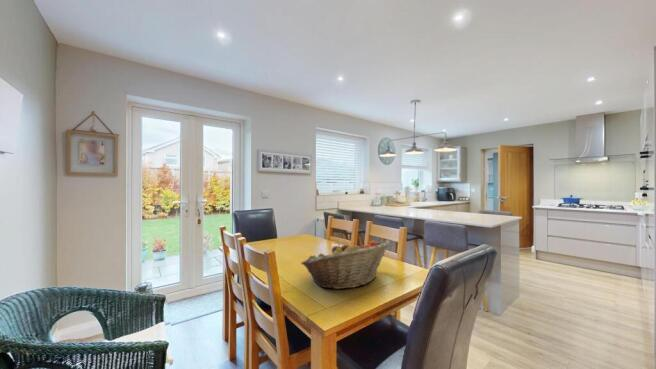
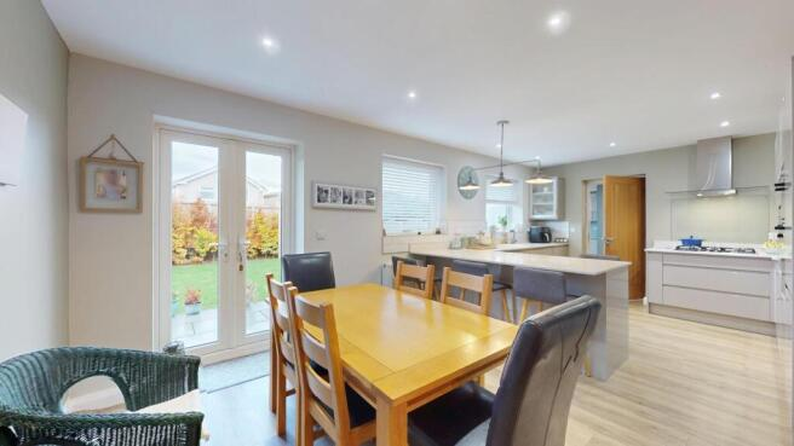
- fruit basket (347, 259)
